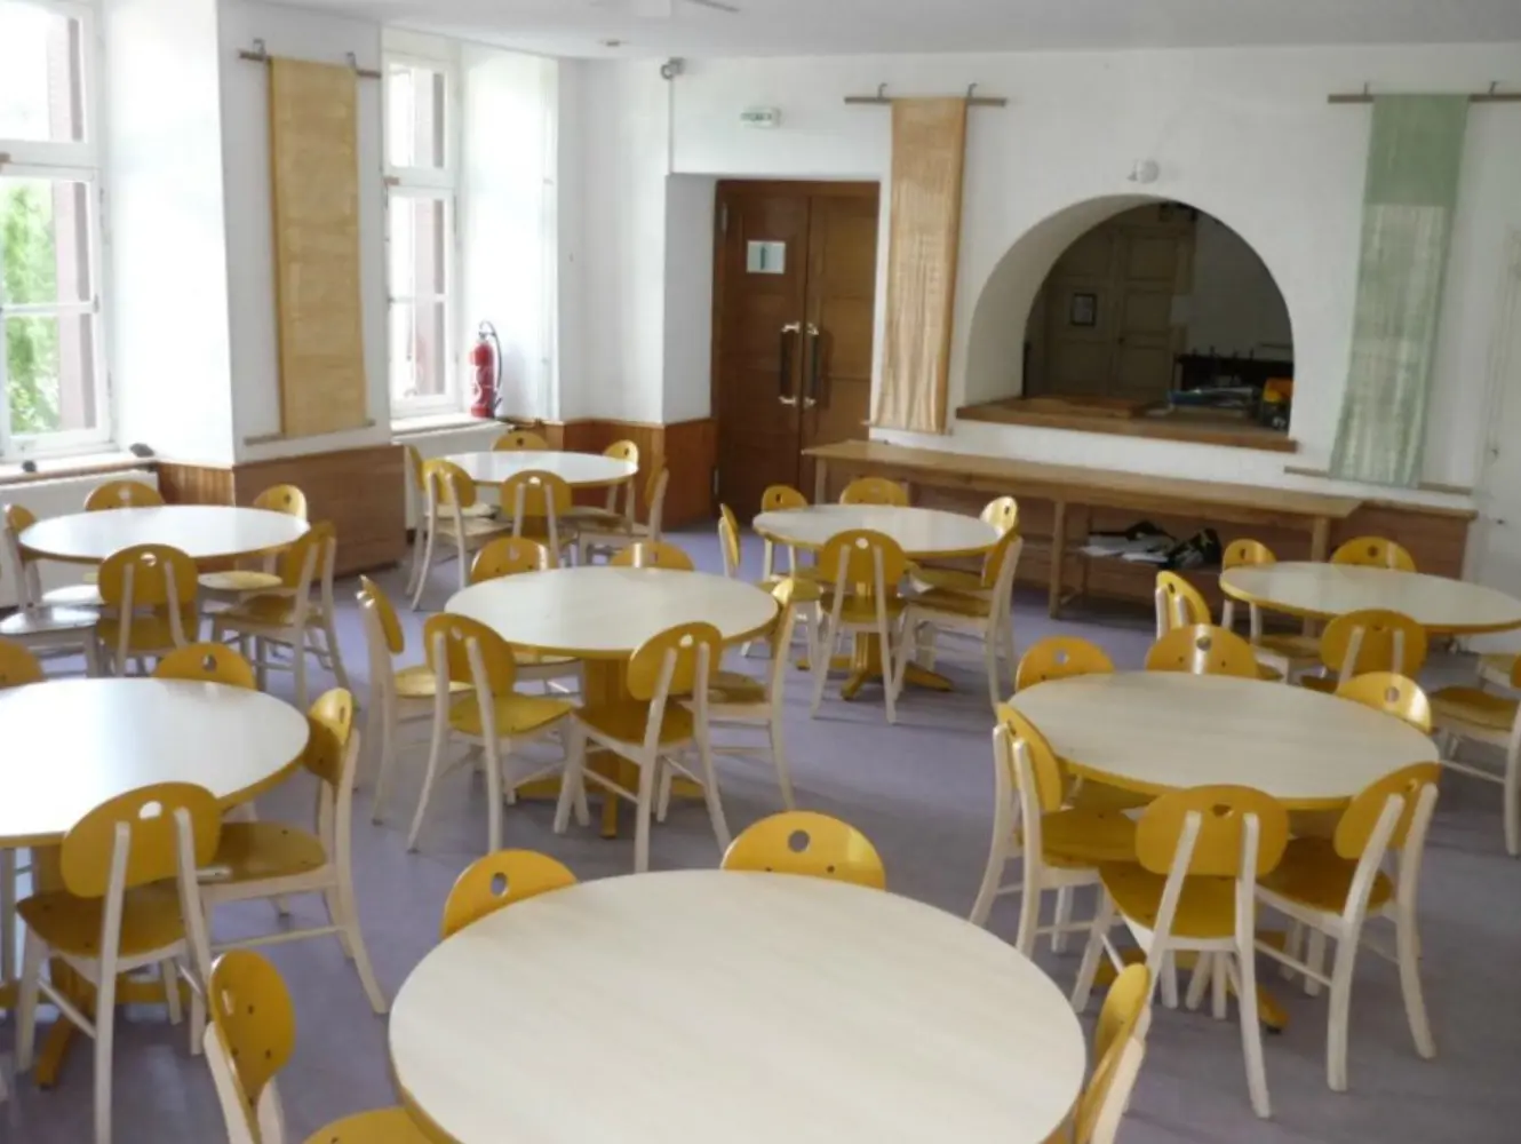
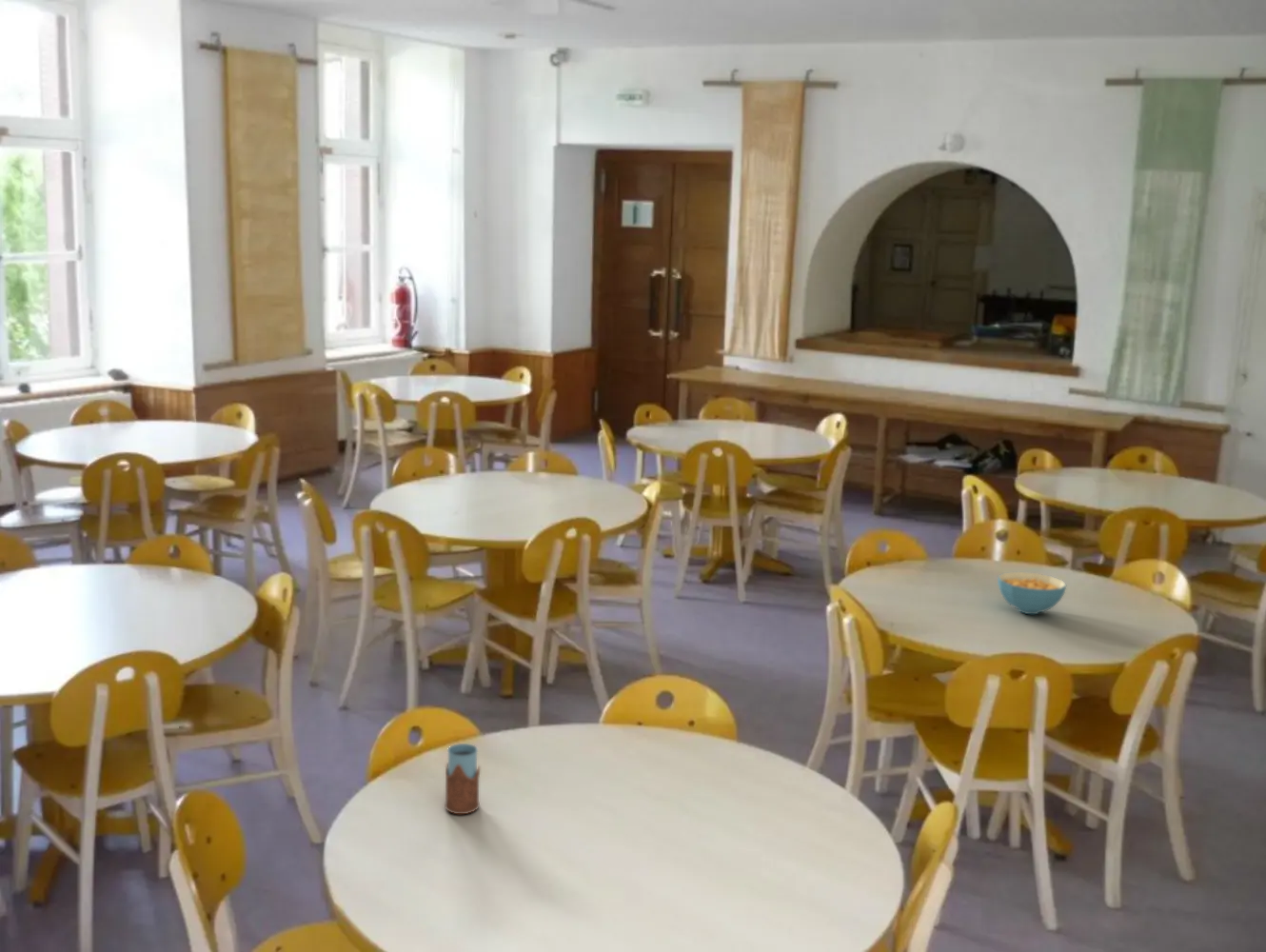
+ drinking glass (464, 775)
+ cereal bowl (1030, 596)
